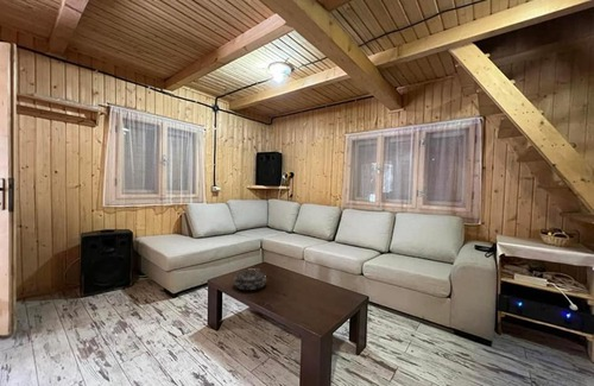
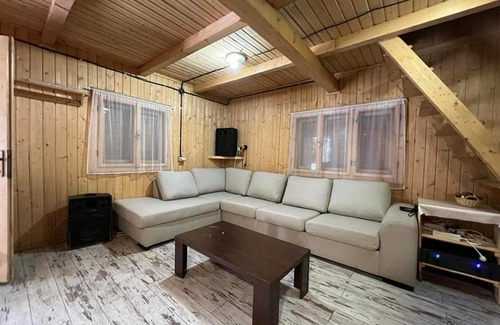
- decorative bowl (249, 279)
